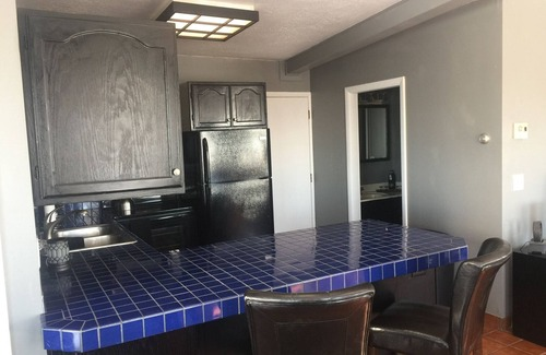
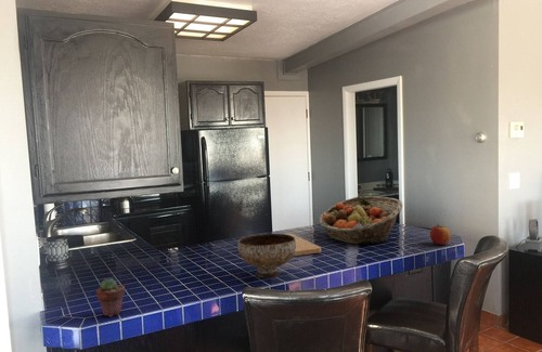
+ cutting board (286, 234)
+ bowl (267, 257)
+ potted succulent (111, 296)
+ fruit basket (359, 219)
+ apple (440, 234)
